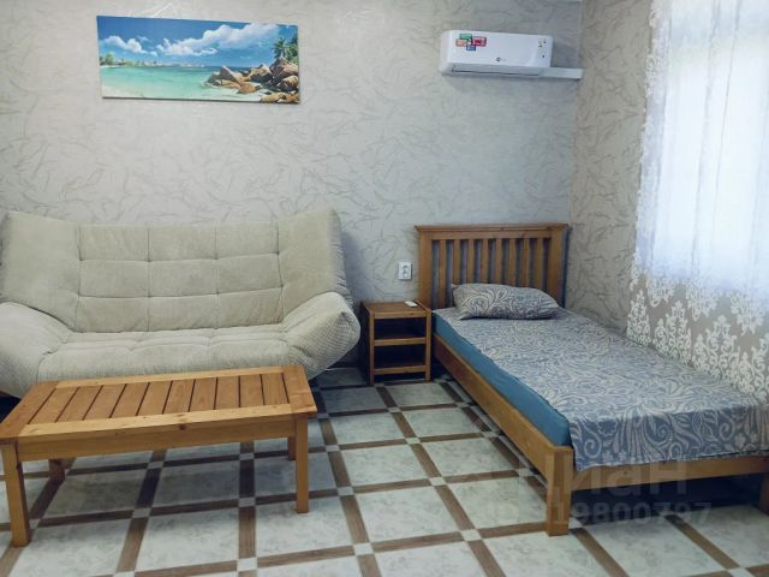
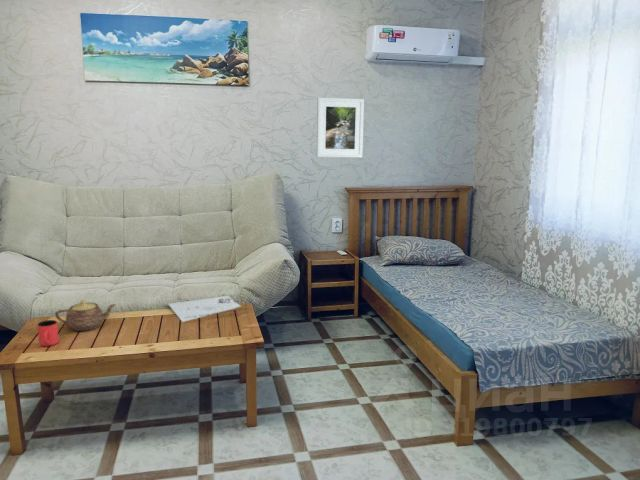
+ teapot (86, 314)
+ cup (47, 334)
+ board game (208, 305)
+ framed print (340, 128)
